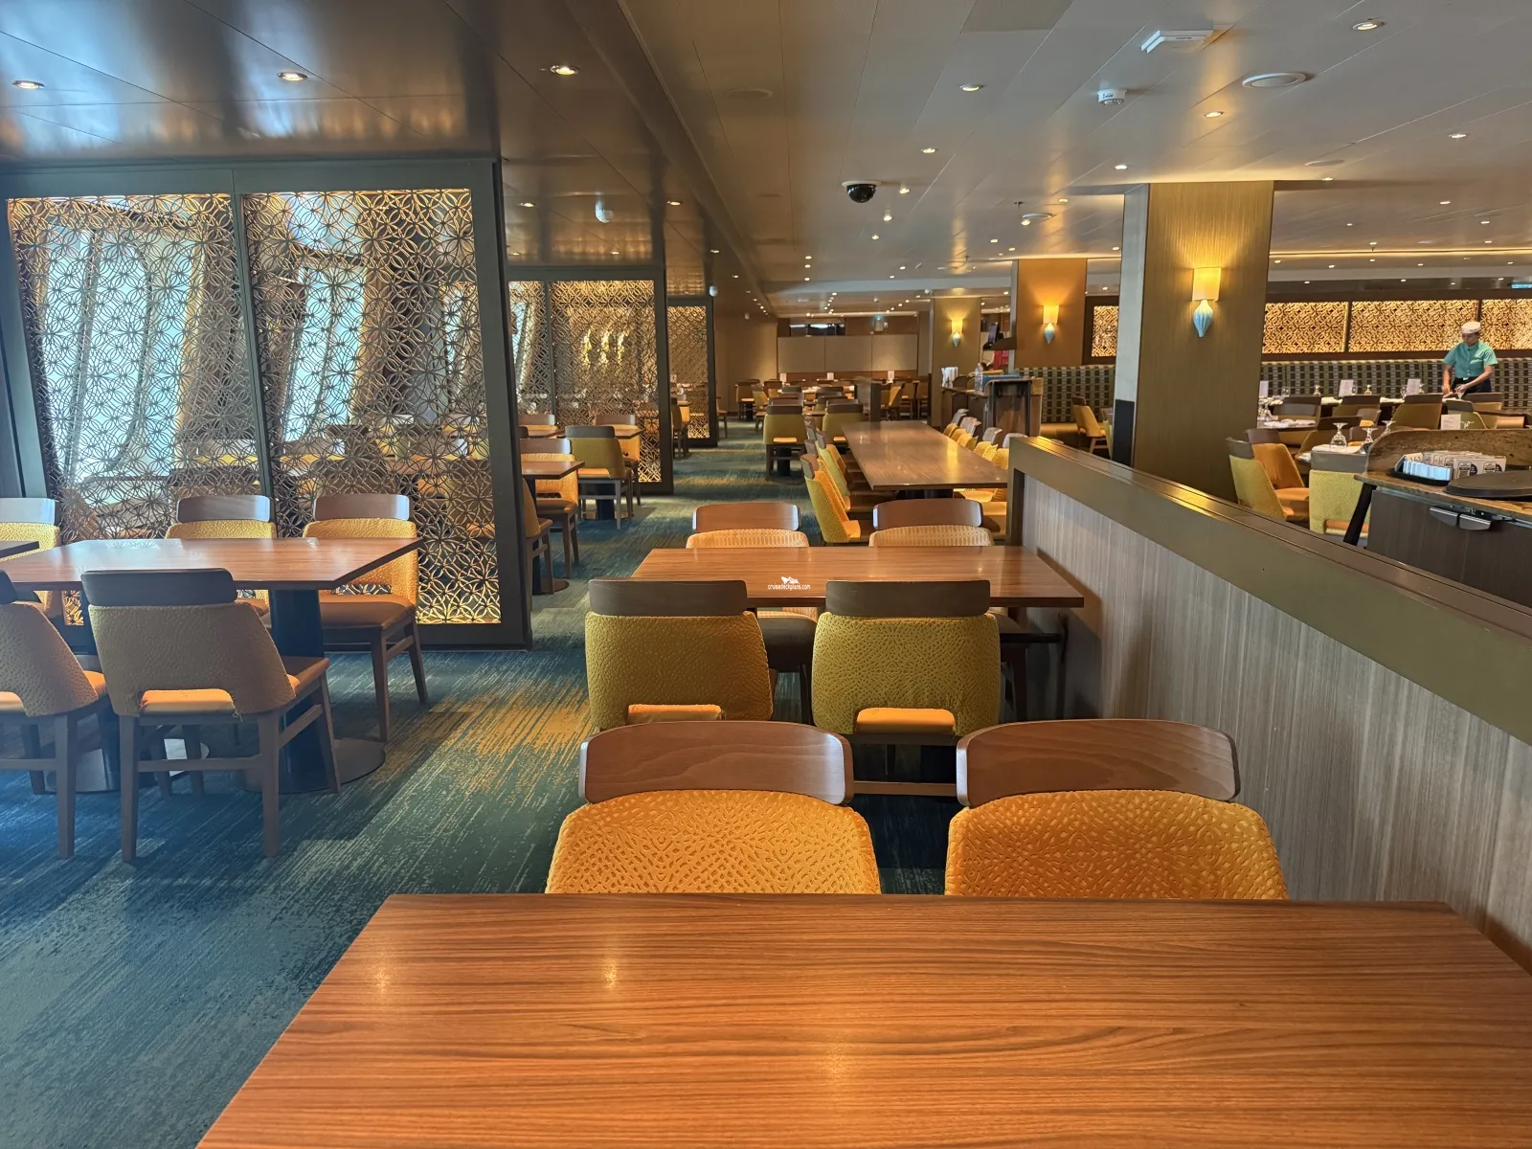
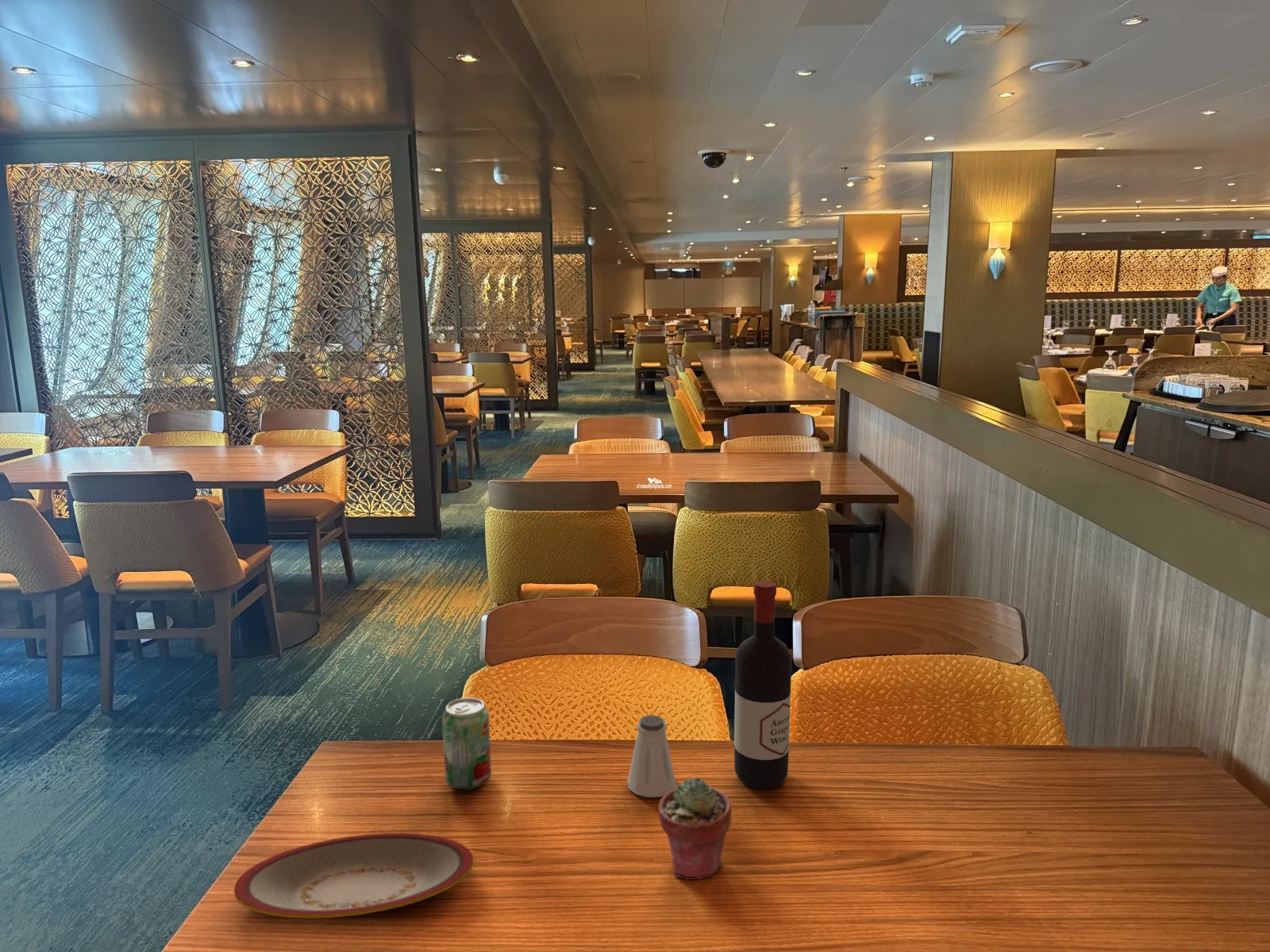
+ potted succulent (695, 822)
+ plate (357, 880)
+ saltshaker (652, 752)
+ wine bottle (763, 683)
+ beverage can (467, 743)
